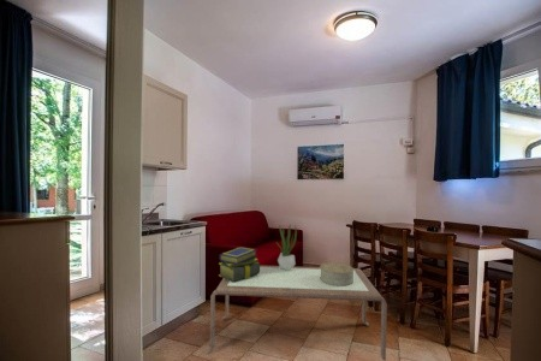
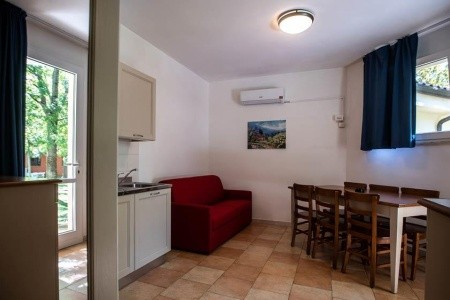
- coffee table (298, 297)
- stack of books (239, 262)
- potted plant (287, 247)
- decorative box (337, 273)
